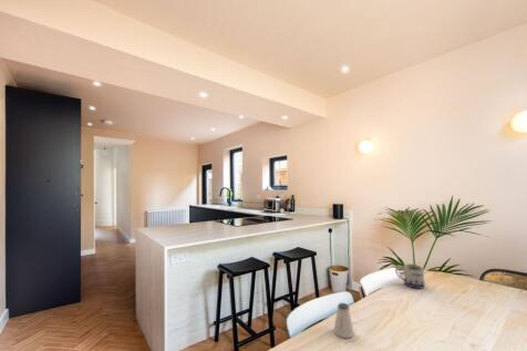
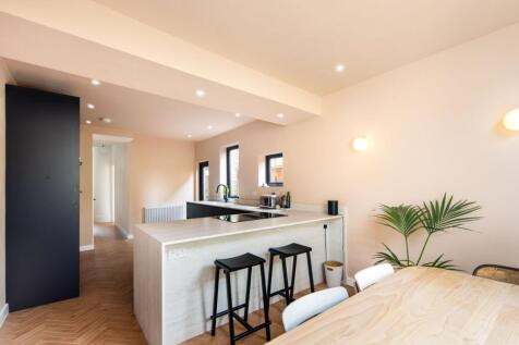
- saltshaker (343, 318)
- mug (411, 276)
